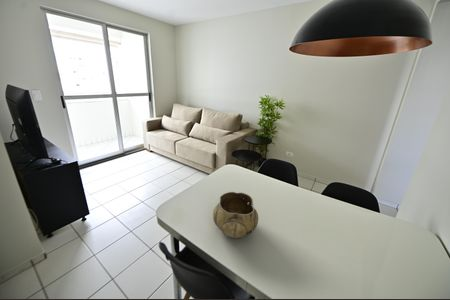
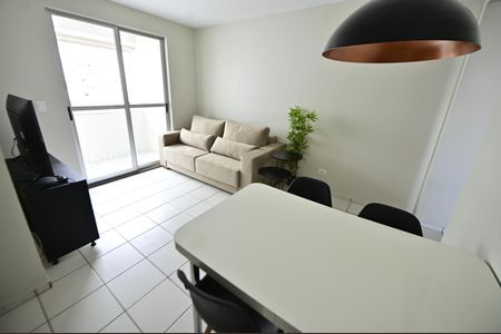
- decorative bowl (235, 215)
